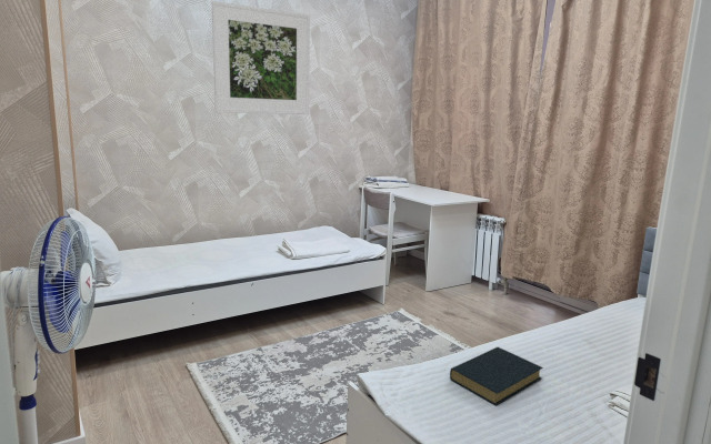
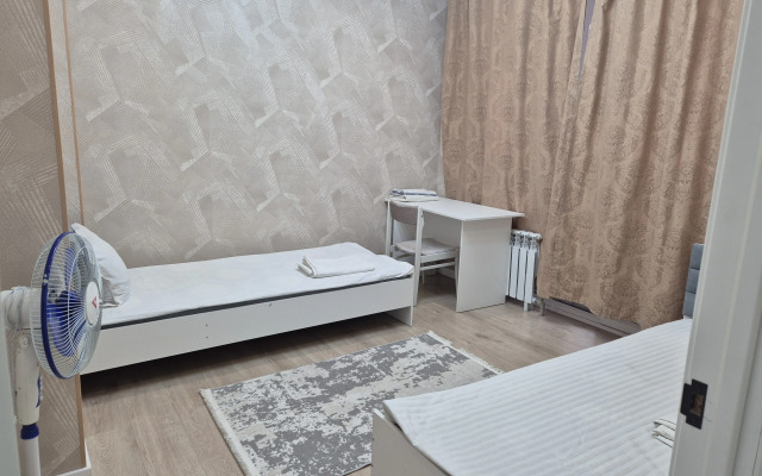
- hardback book (495, 373)
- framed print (263, 62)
